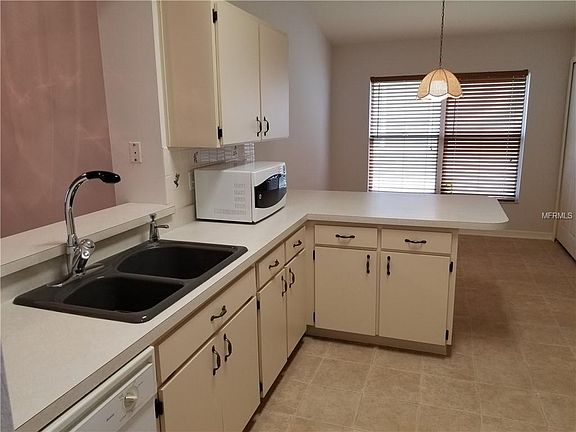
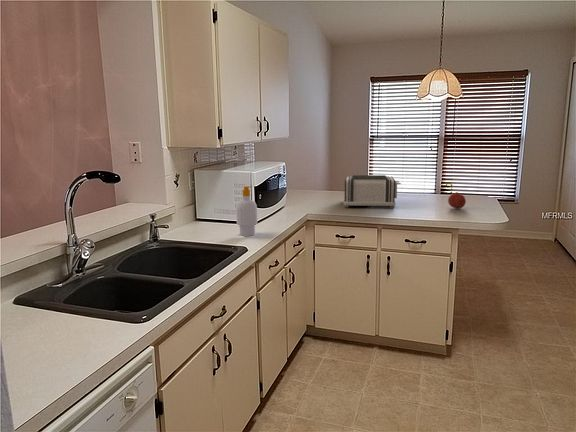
+ soap bottle (246, 210)
+ fruit (456, 200)
+ toaster (371, 190)
